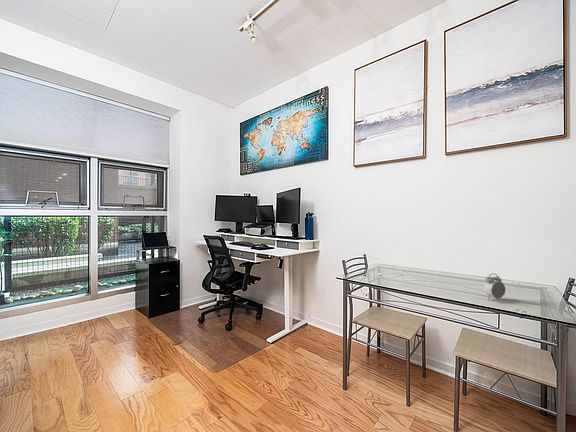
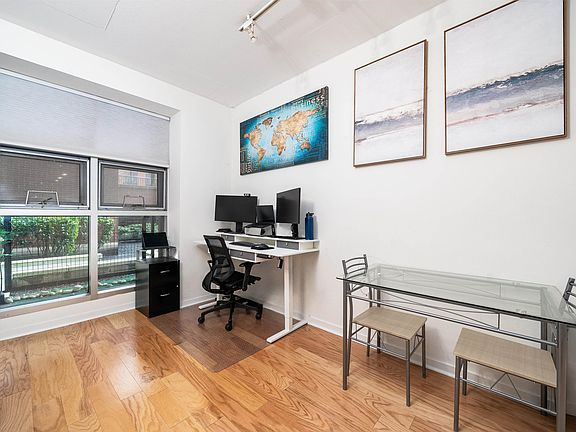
- alarm clock (494, 286)
